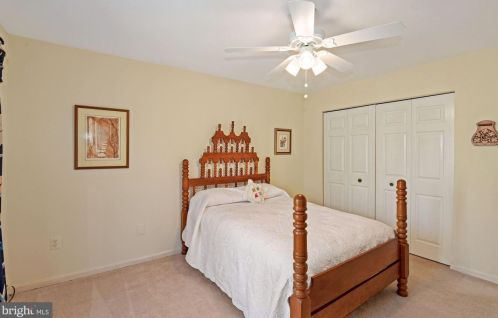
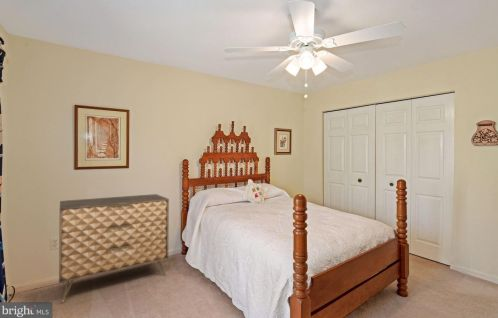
+ dresser (116, 239)
